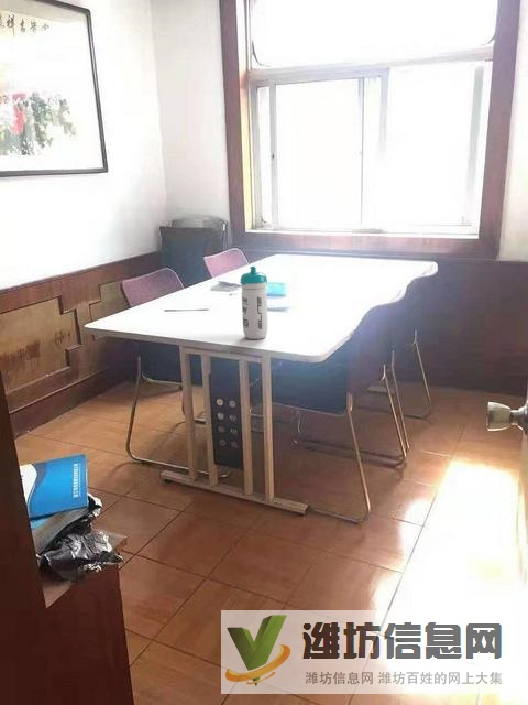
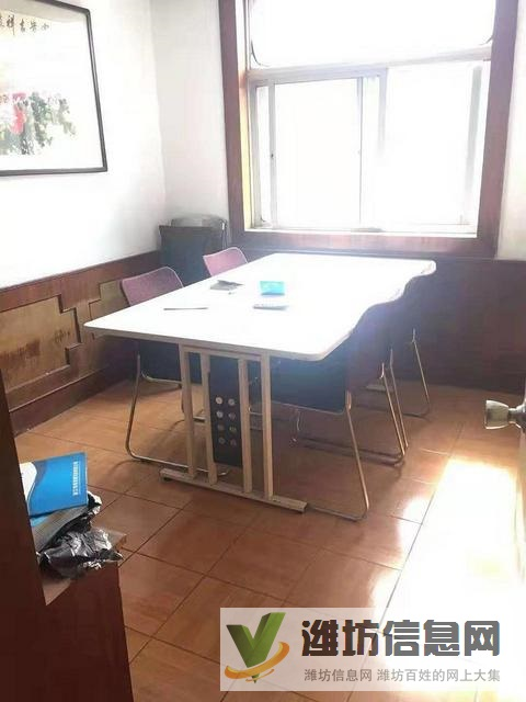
- water bottle (254, 302)
